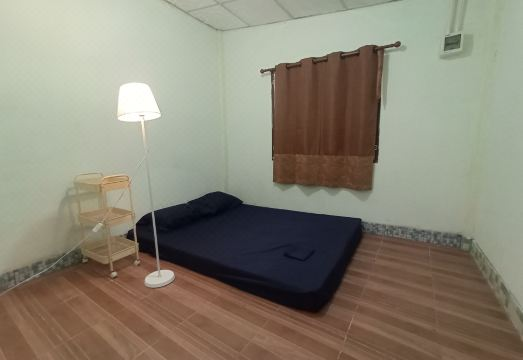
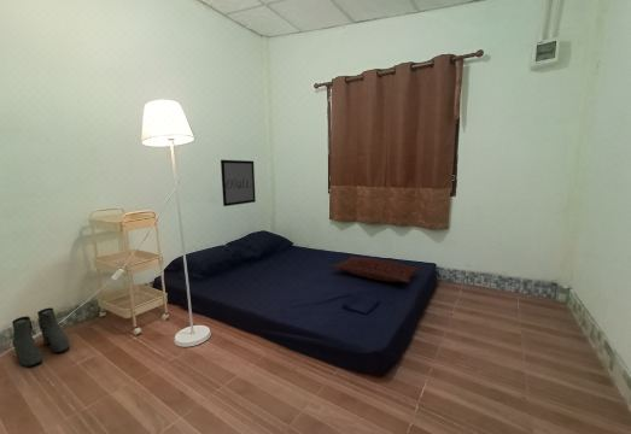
+ wall art (239, 182)
+ boots (42, 334)
+ pillow (375, 268)
